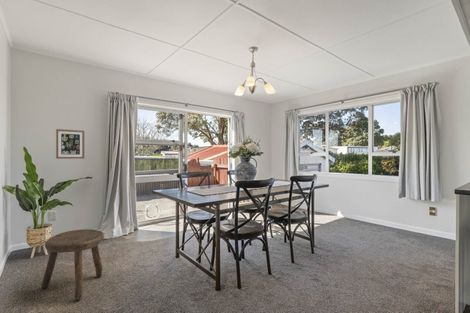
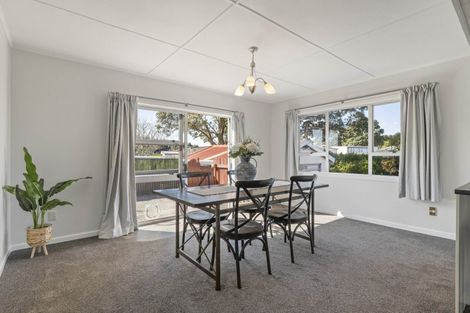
- wall art (70, 144)
- stool (74, 261)
